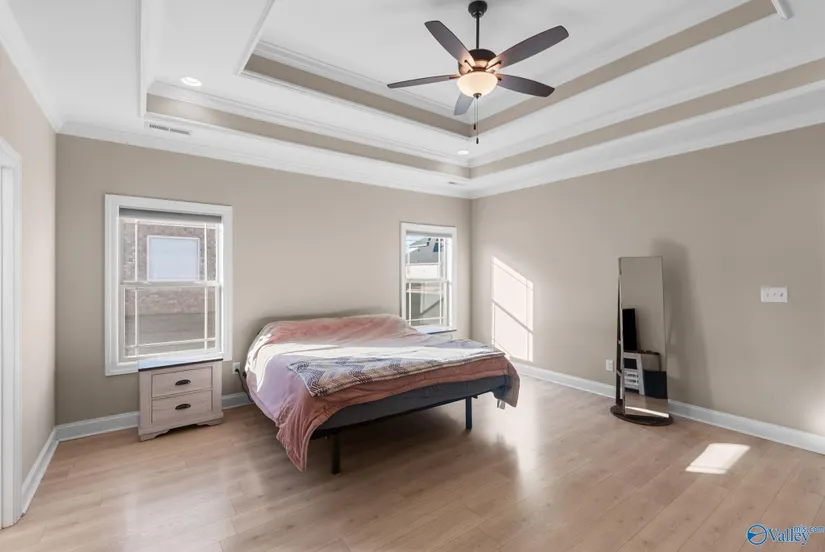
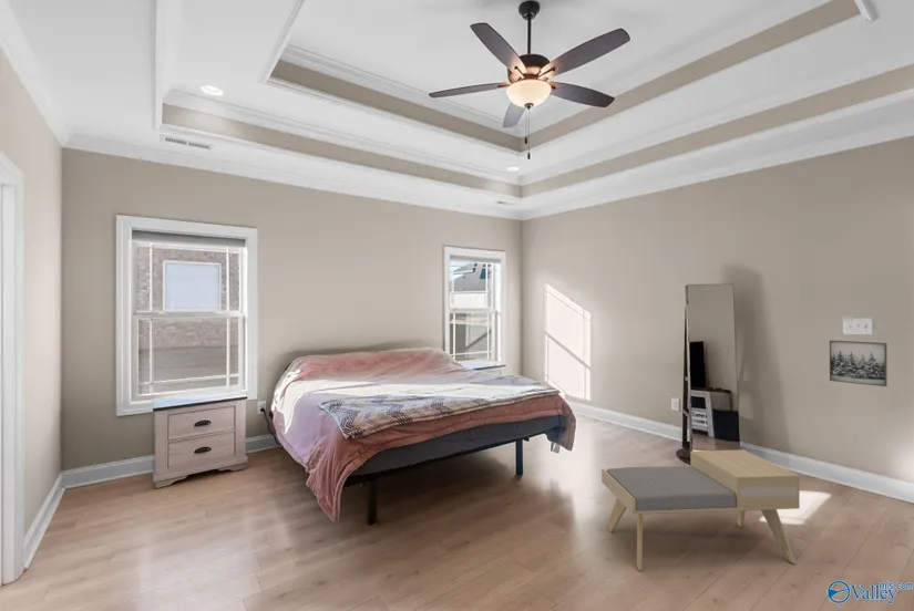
+ wall art (856, 362)
+ bench (694, 504)
